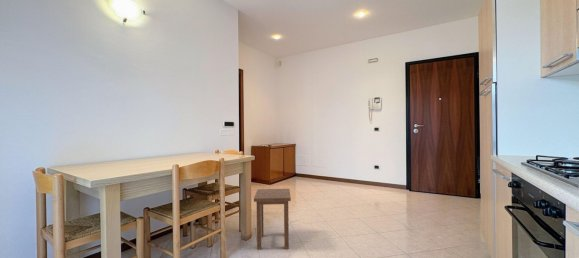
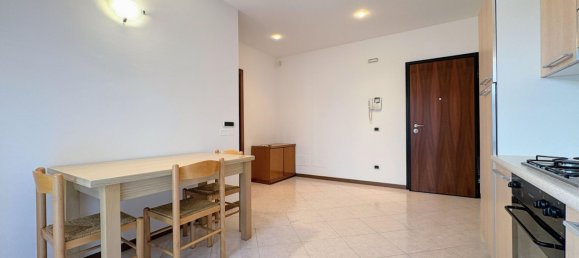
- stool (263, 217)
